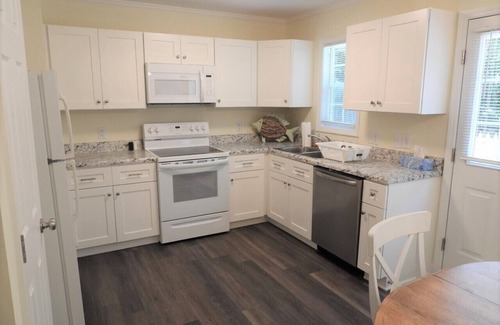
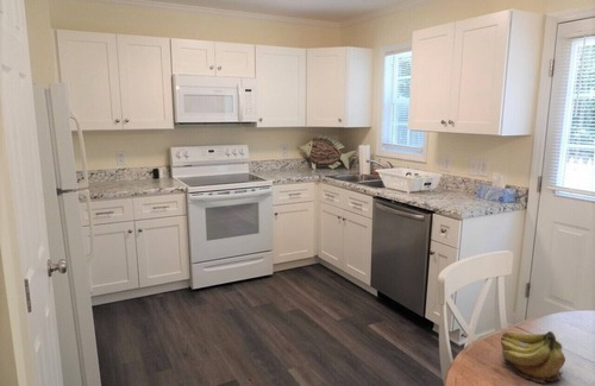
+ fruit (528, 346)
